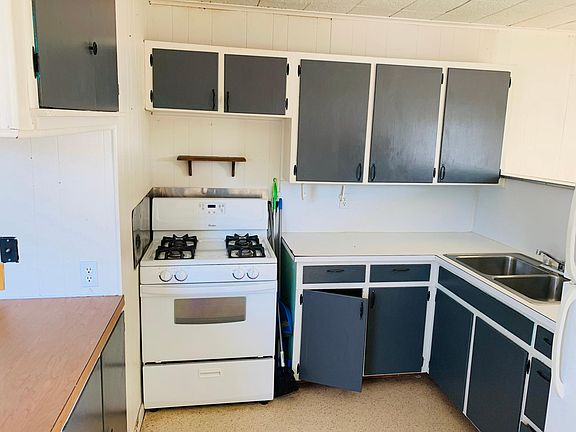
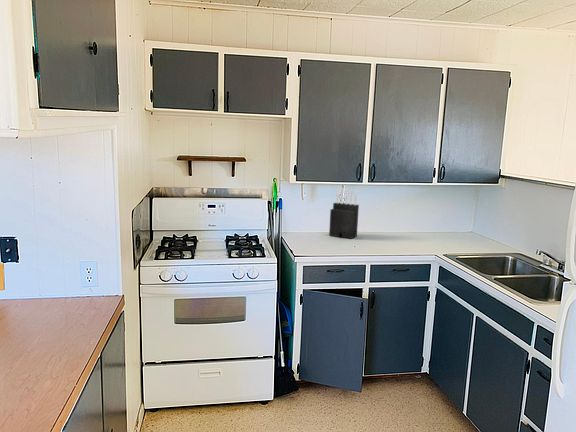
+ knife block (343, 212)
